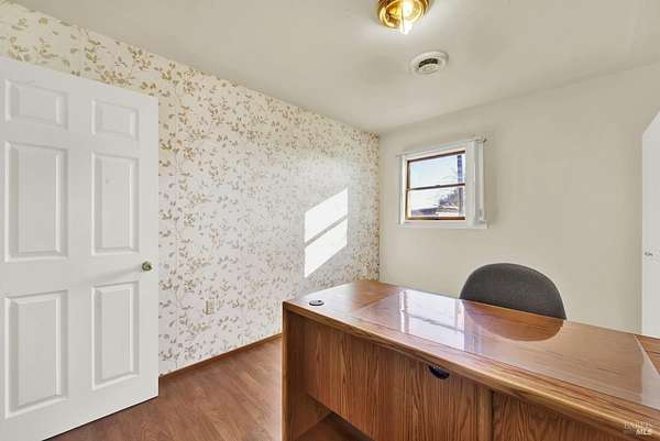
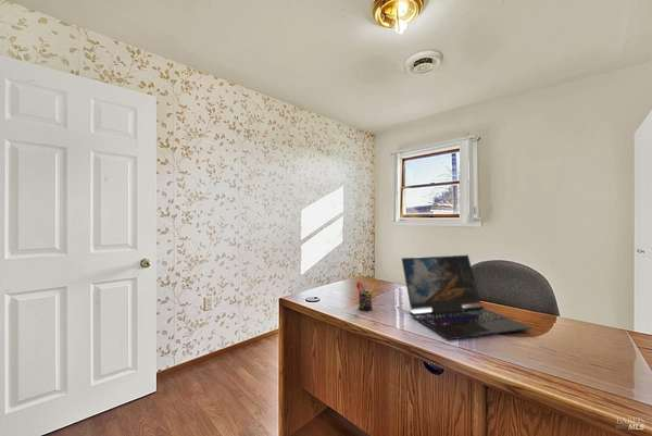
+ pen holder (364, 295)
+ laptop (460, 290)
